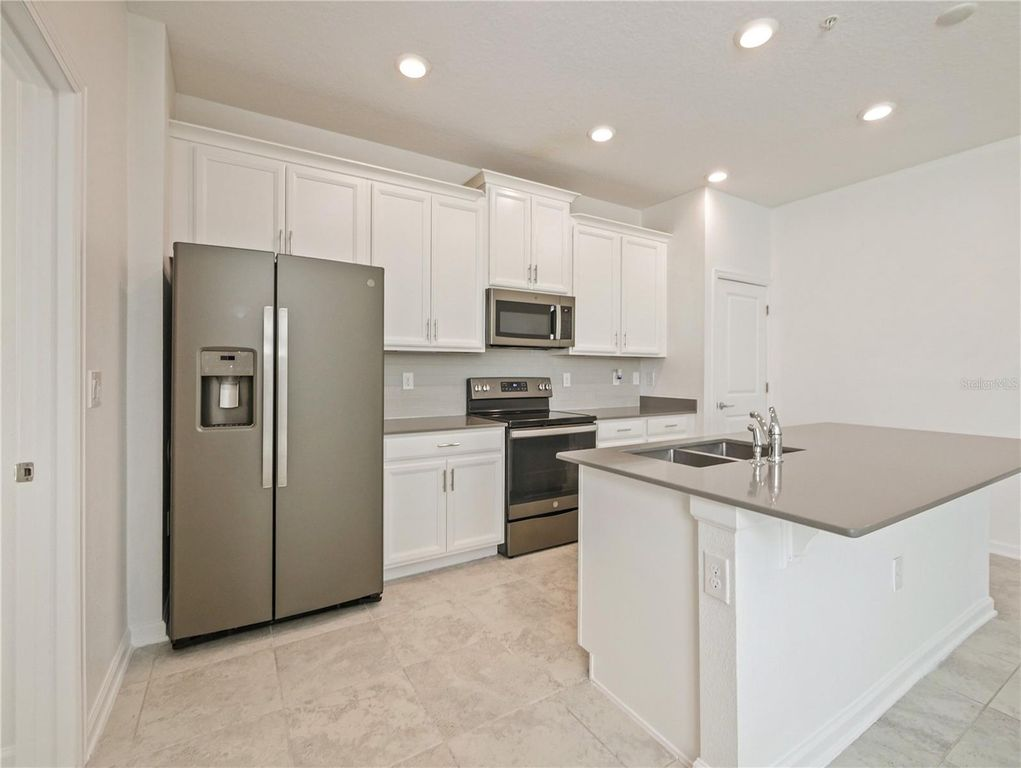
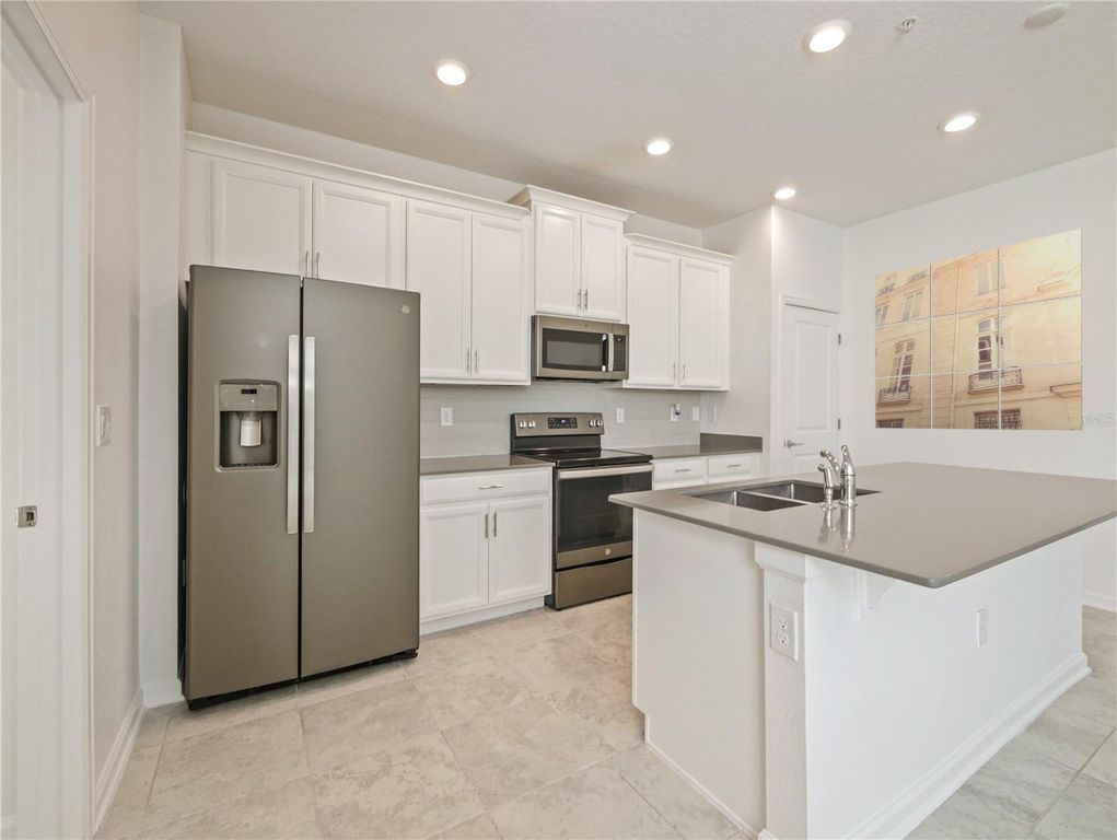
+ wall art (964, 342)
